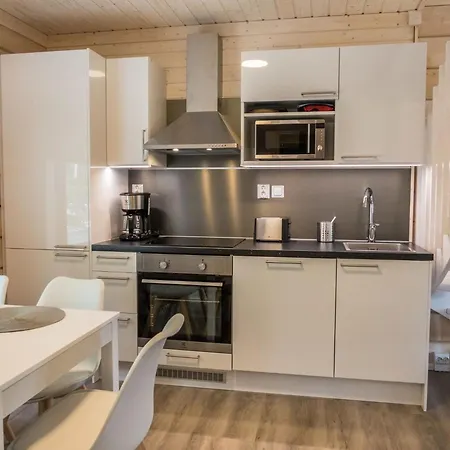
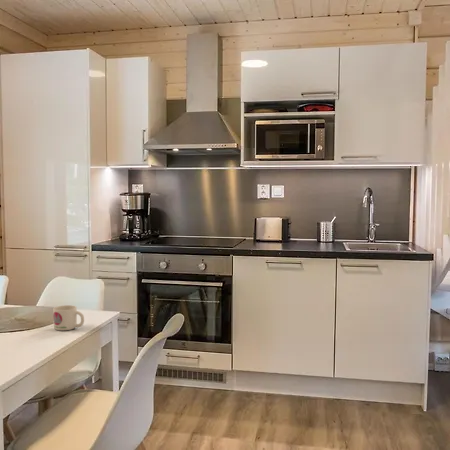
+ mug (69, 317)
